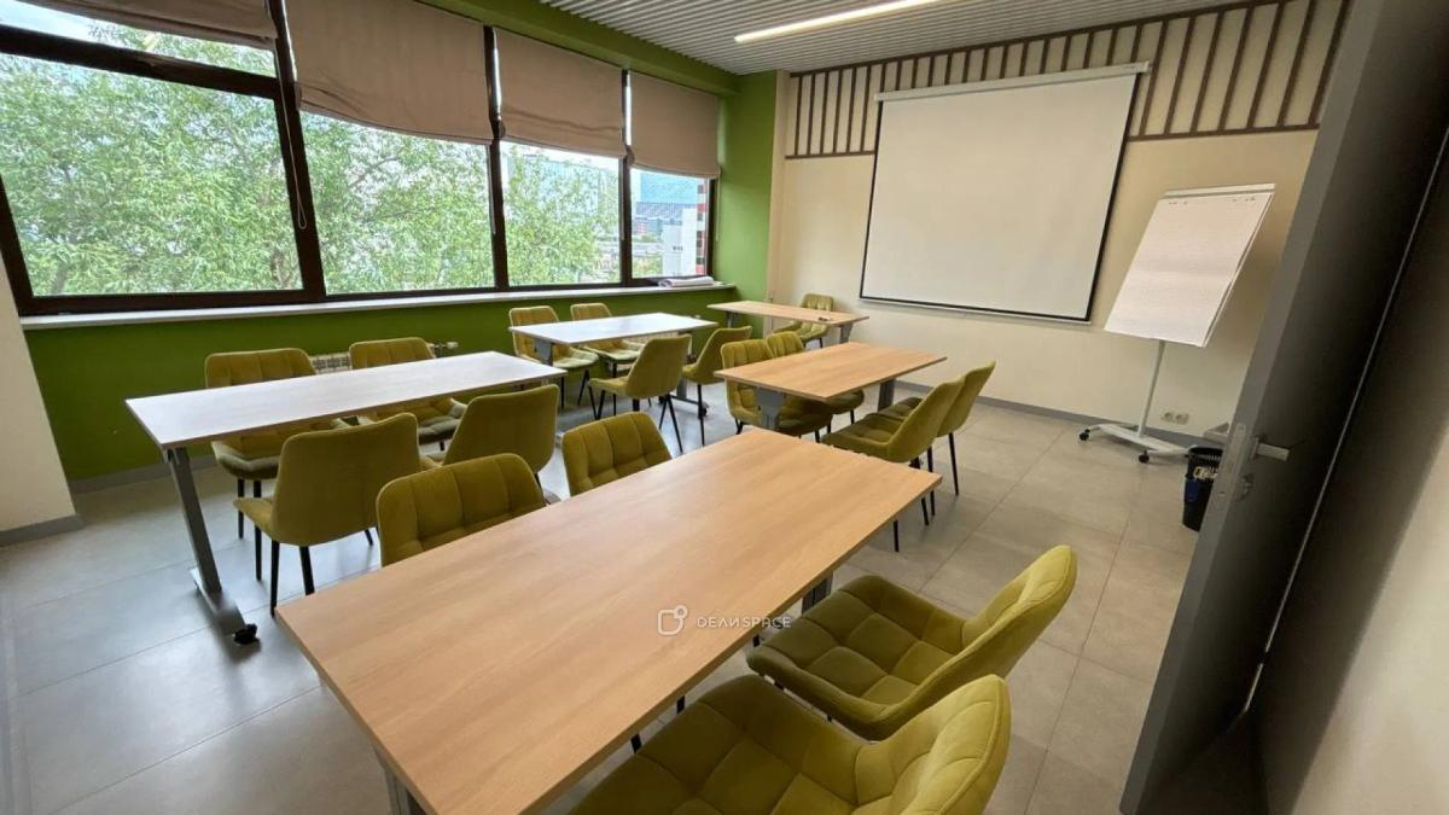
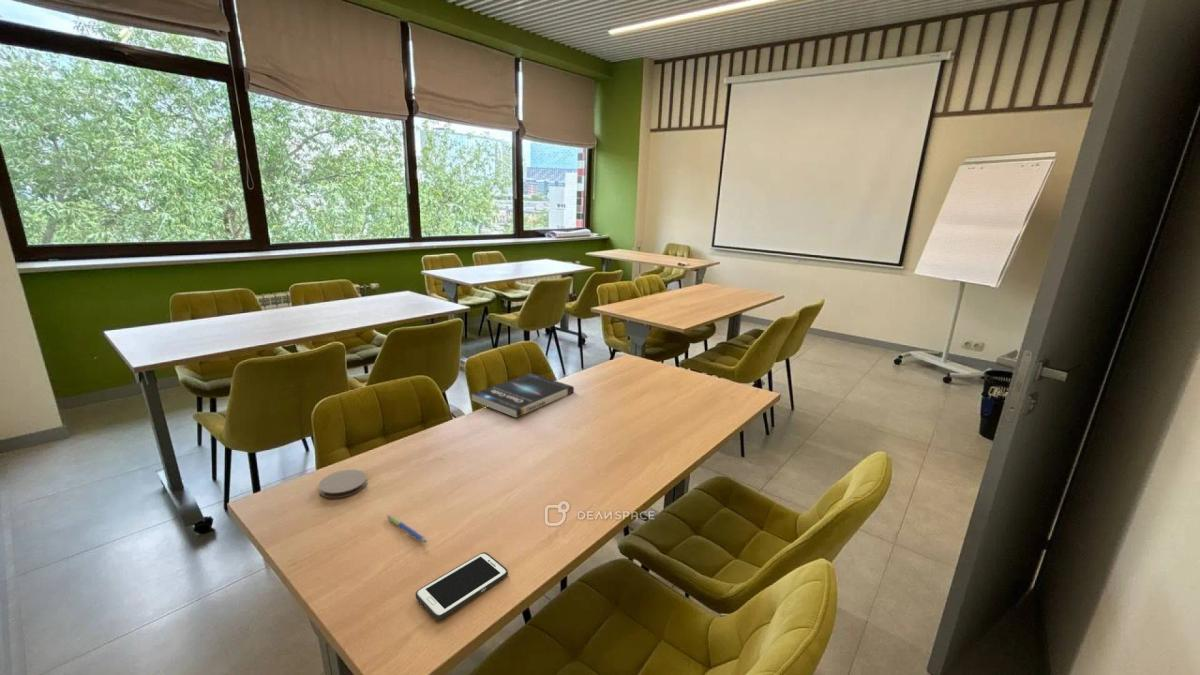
+ pen (405, 527)
+ coaster (343, 483)
+ cell phone (463, 583)
+ book (524, 393)
